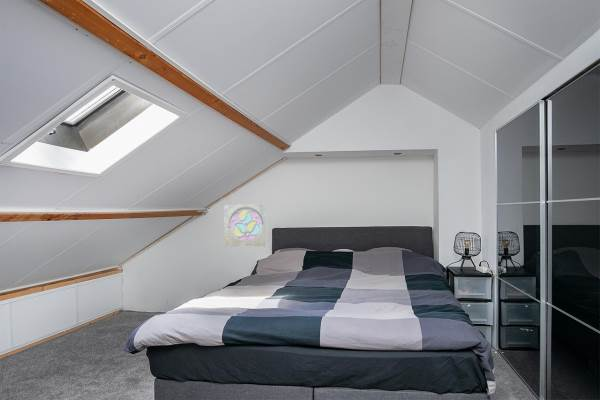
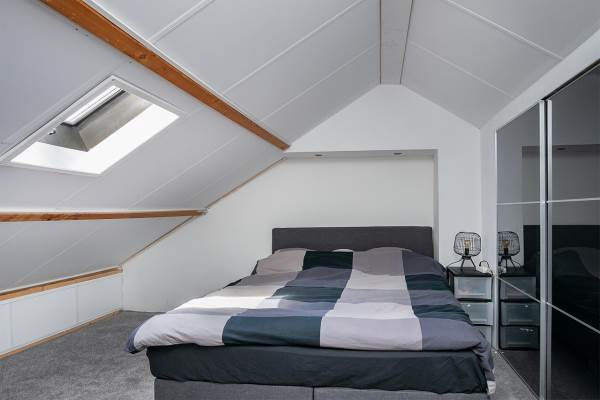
- wall ornament (244, 225)
